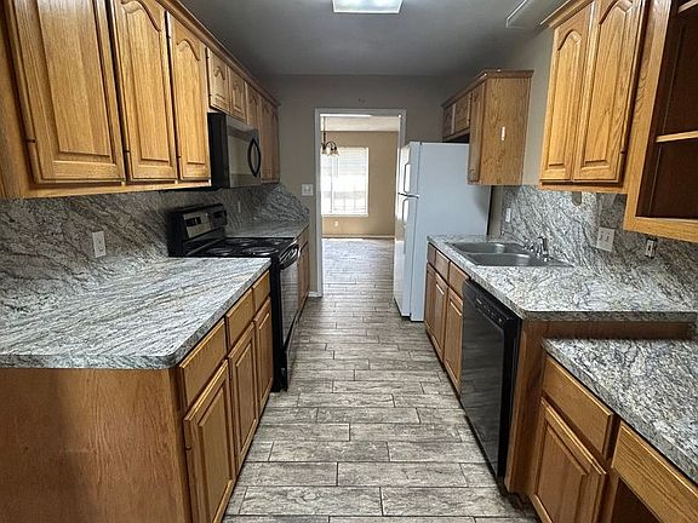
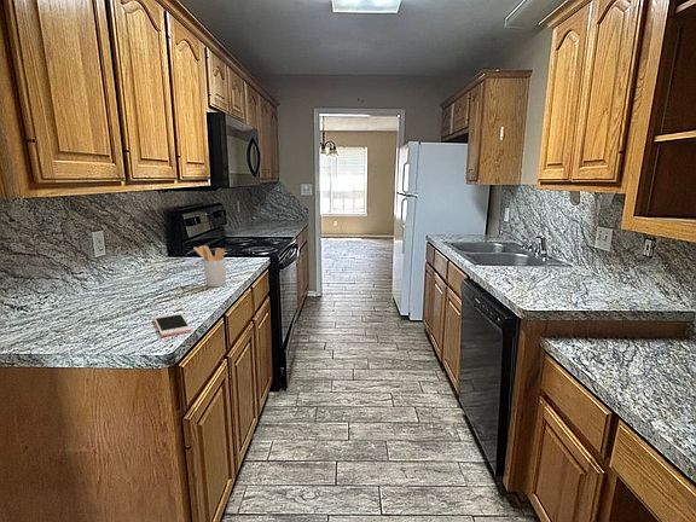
+ cell phone (172, 324)
+ utensil holder (210, 265)
